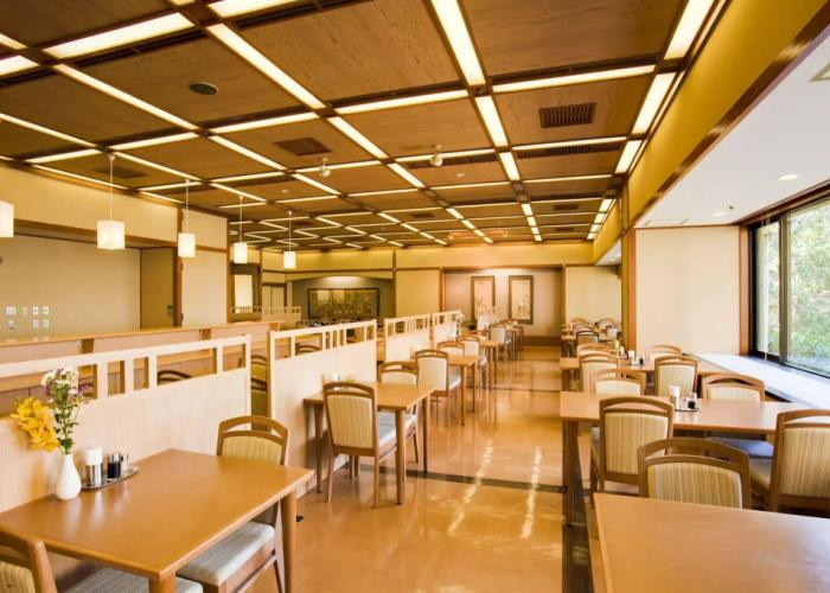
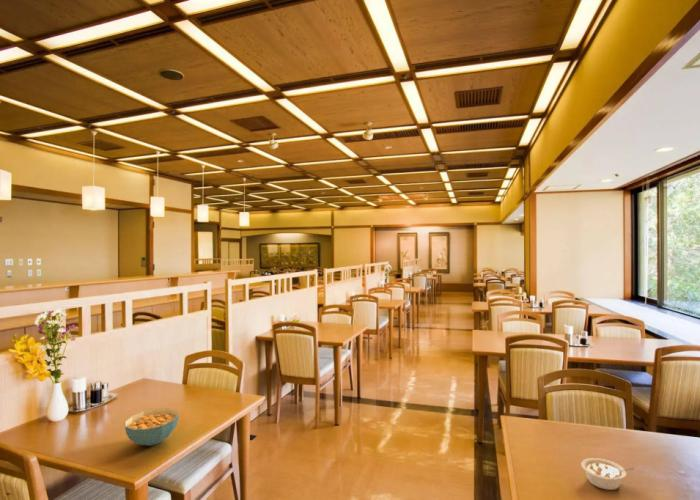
+ cereal bowl (152, 430)
+ legume (604, 473)
